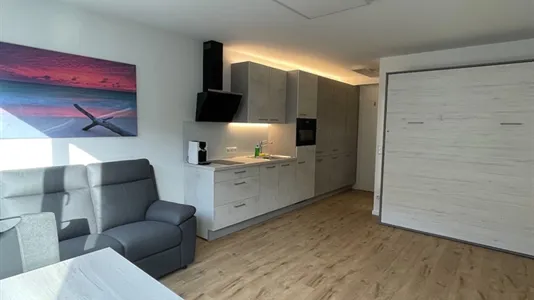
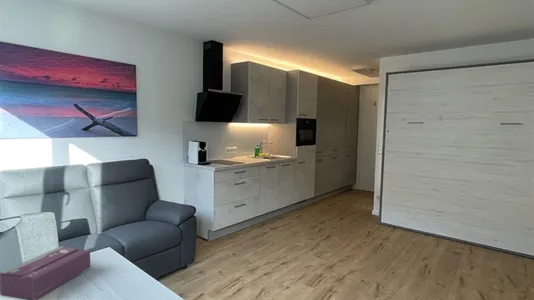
+ tissue box (49, 270)
